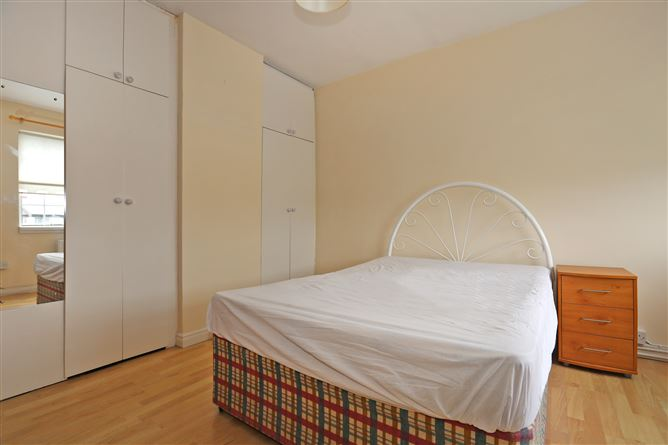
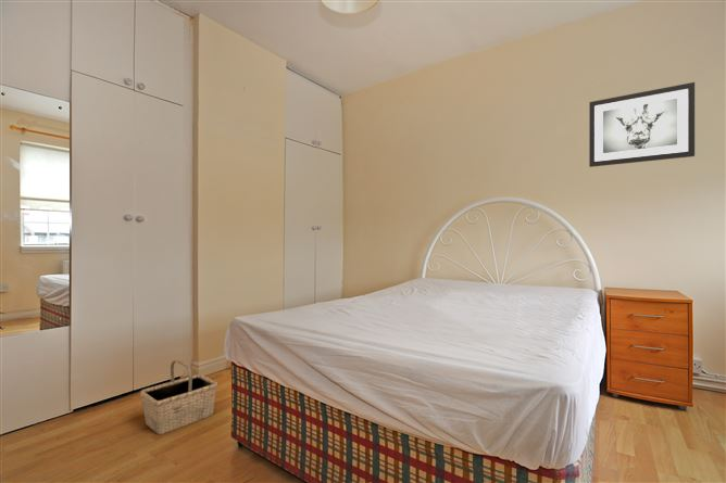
+ wall art (638, 127)
+ basket (179, 390)
